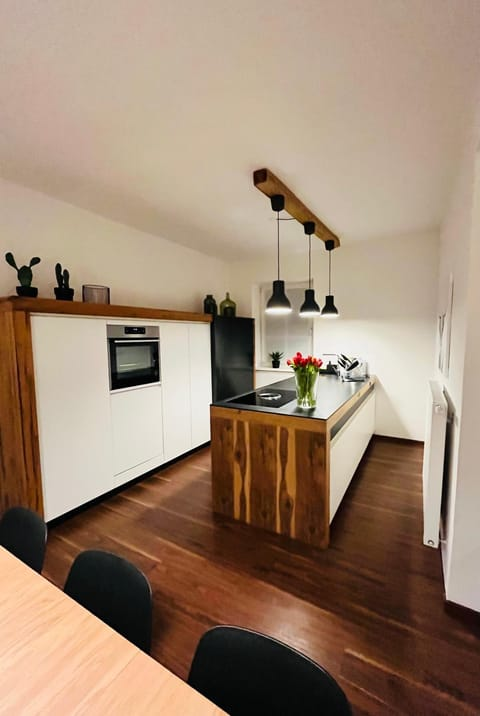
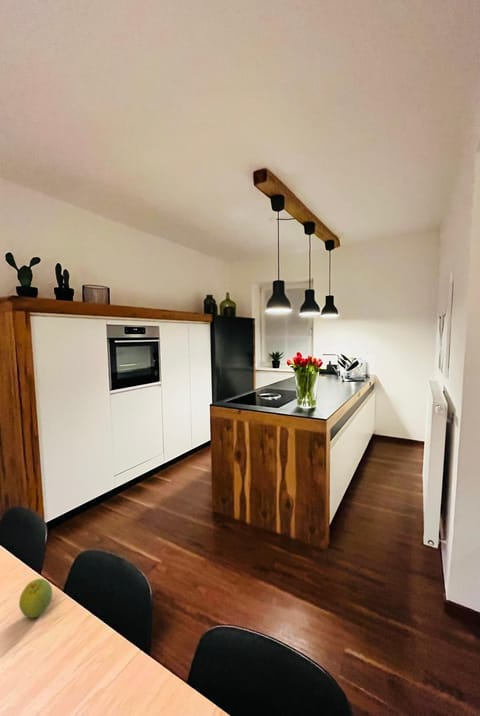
+ fruit (36, 597)
